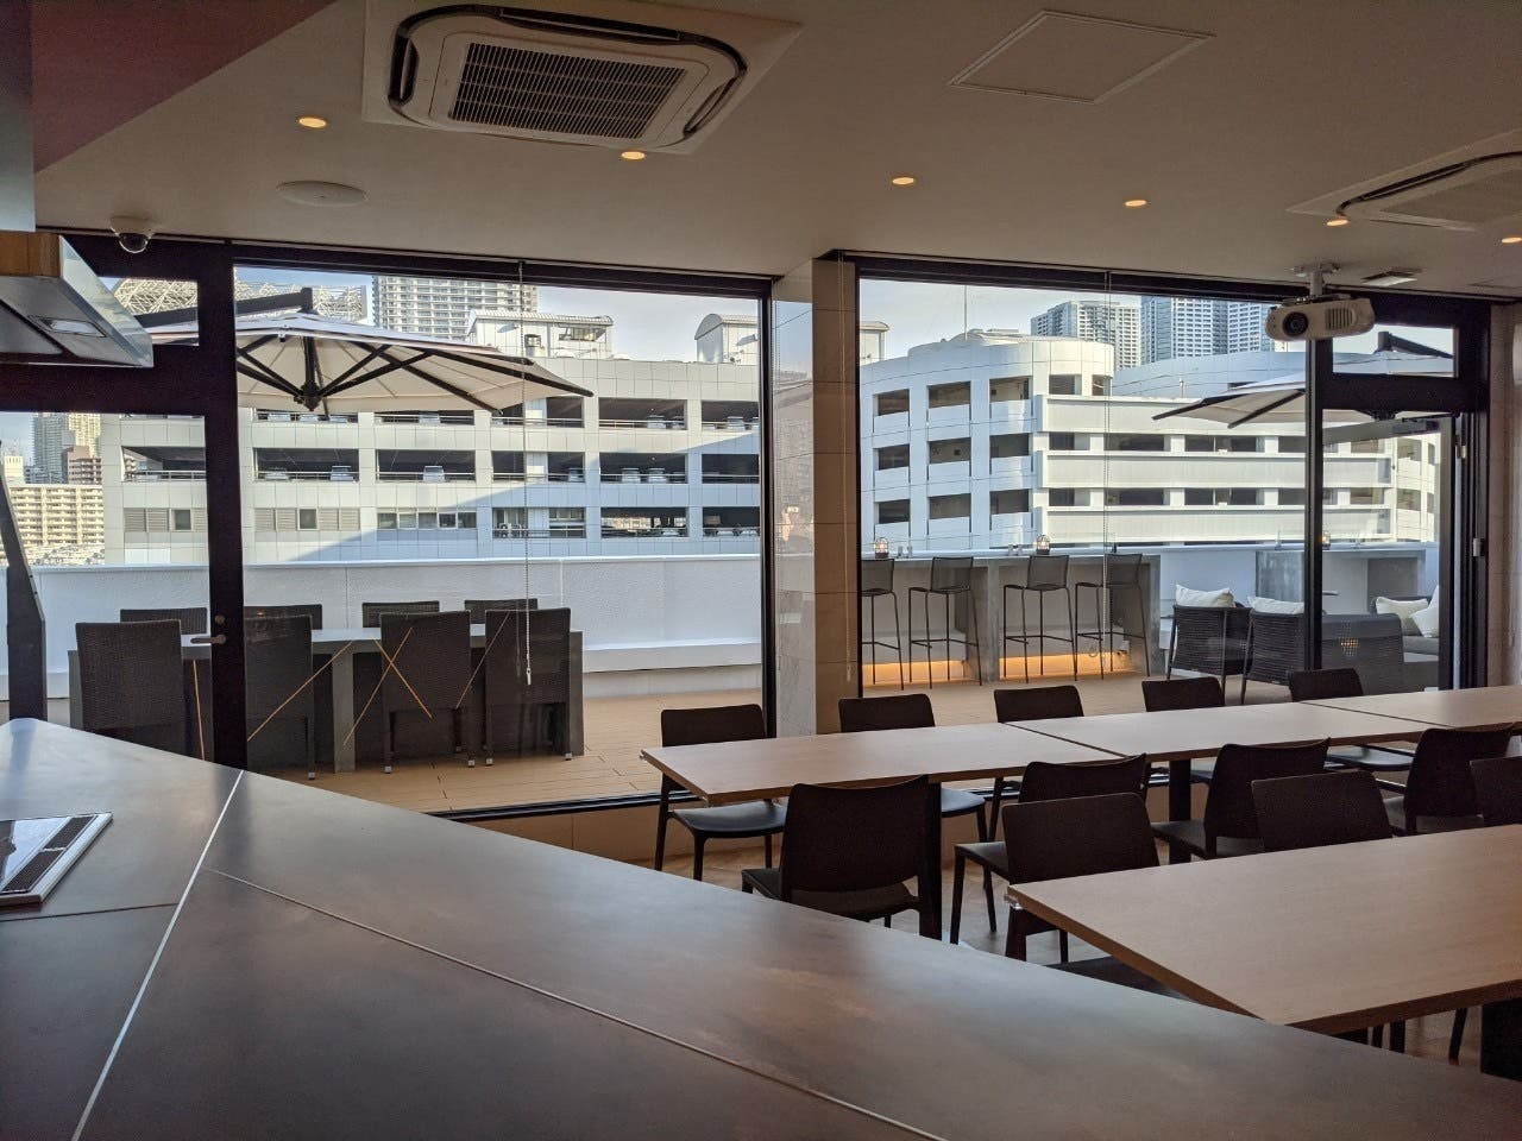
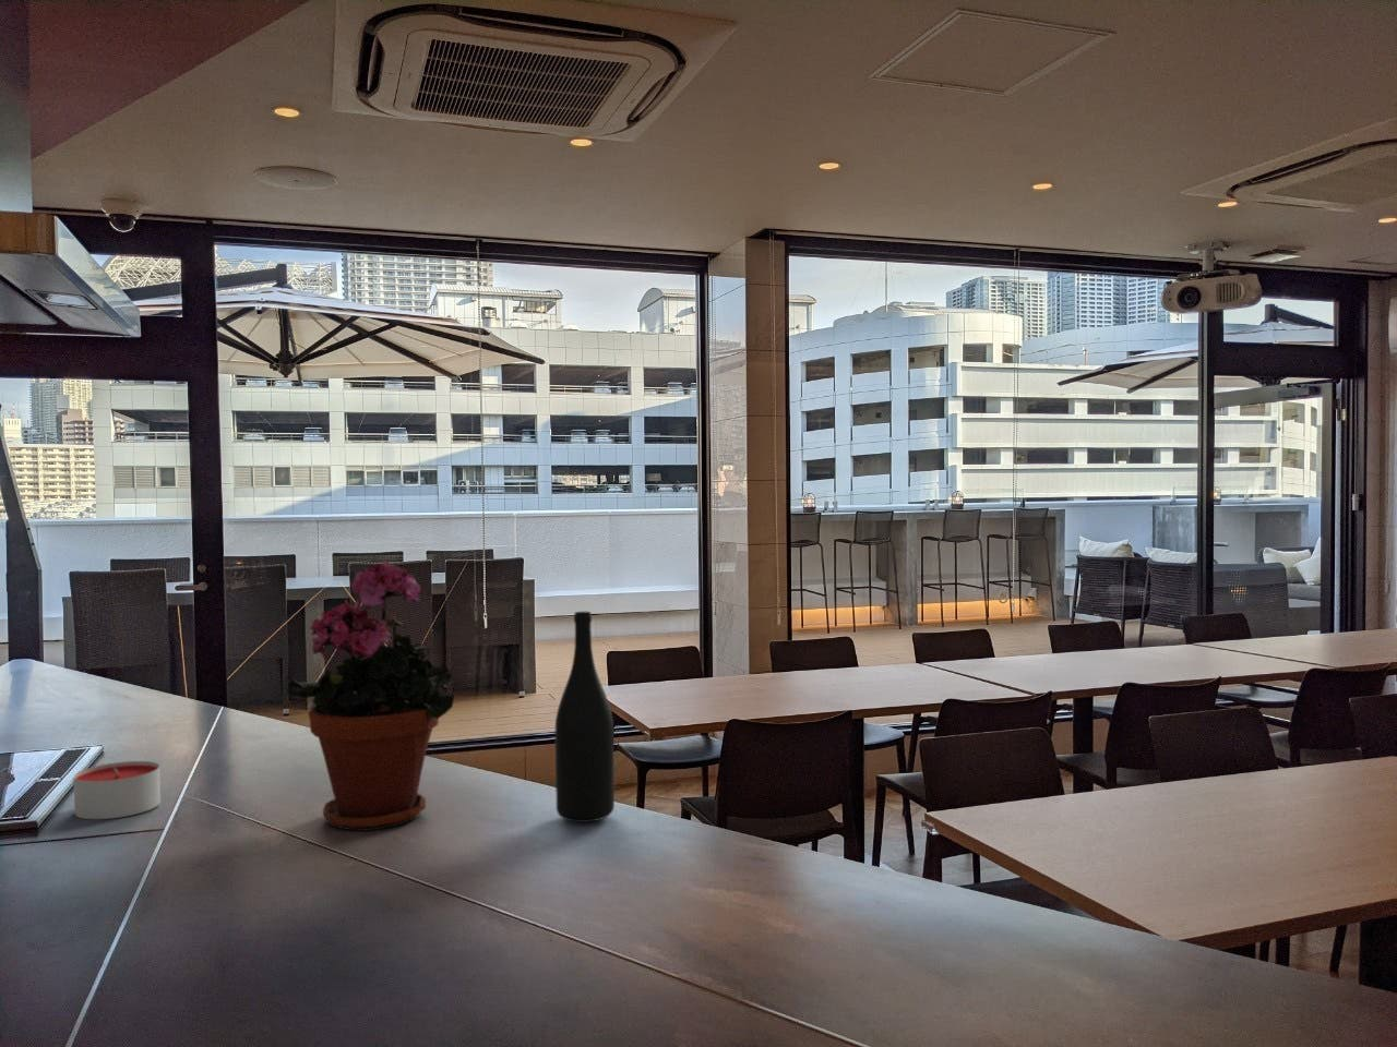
+ potted plant (373, 687)
+ candle (117, 787)
+ wine bottle (584, 715)
